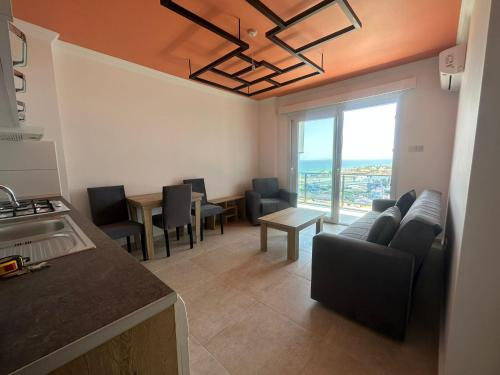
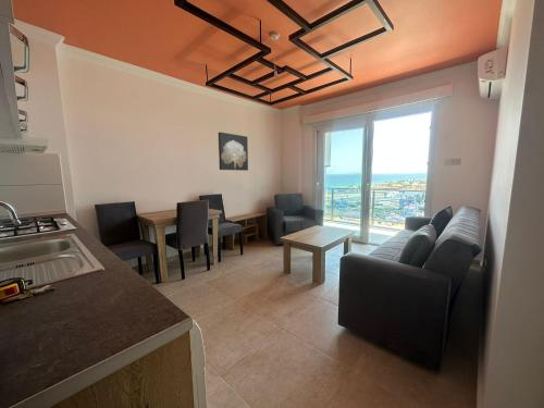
+ wall art (234, 152)
